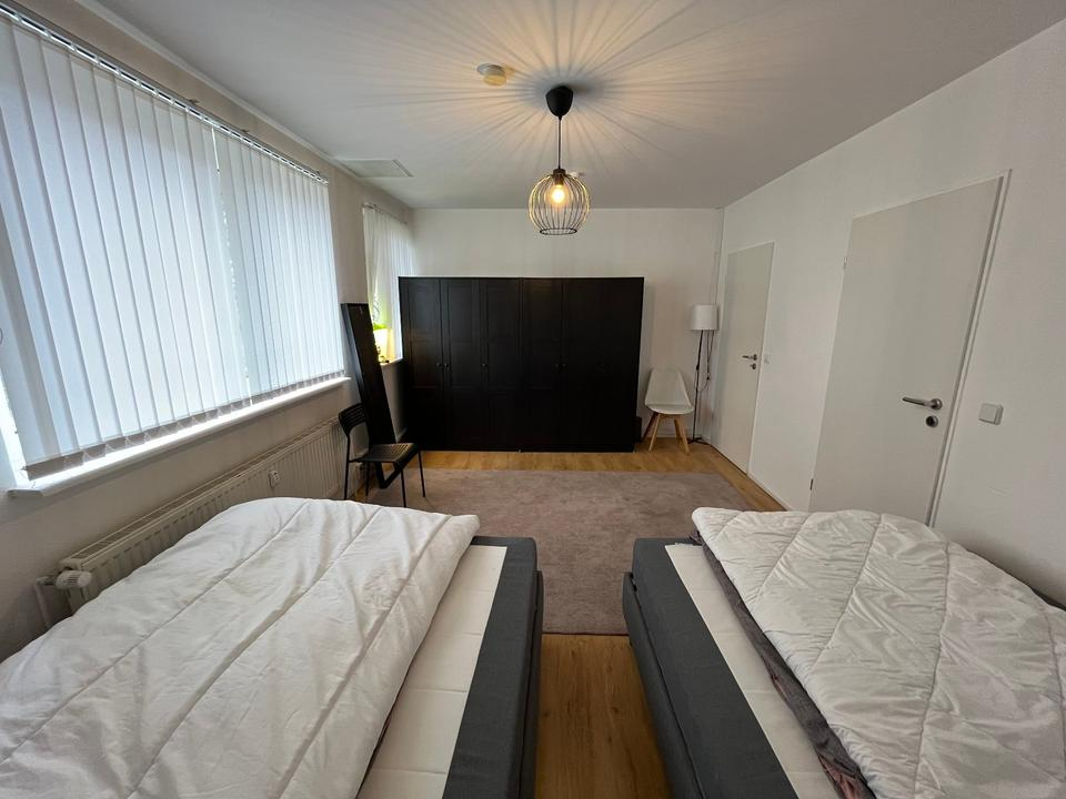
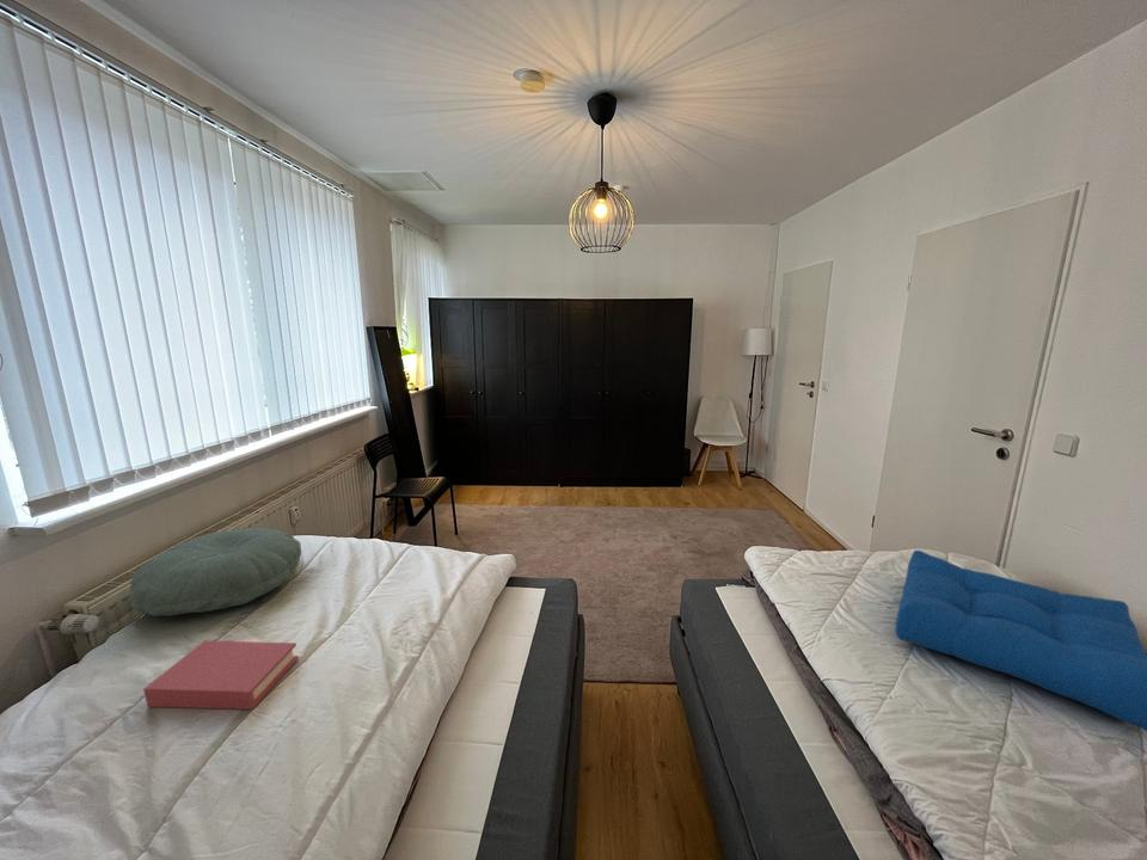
+ book (226, 672)
+ pillow (223, 565)
+ seat cushion (1011, 621)
